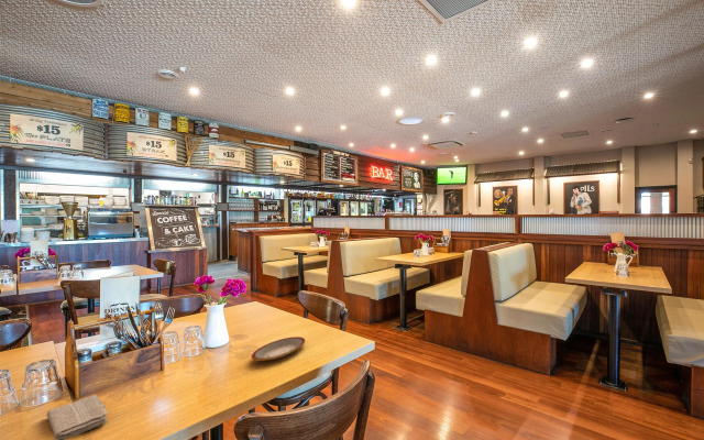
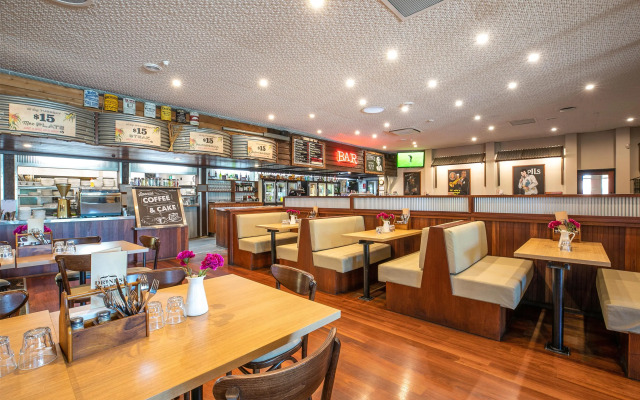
- plate (279, 350)
- washcloth (77, 415)
